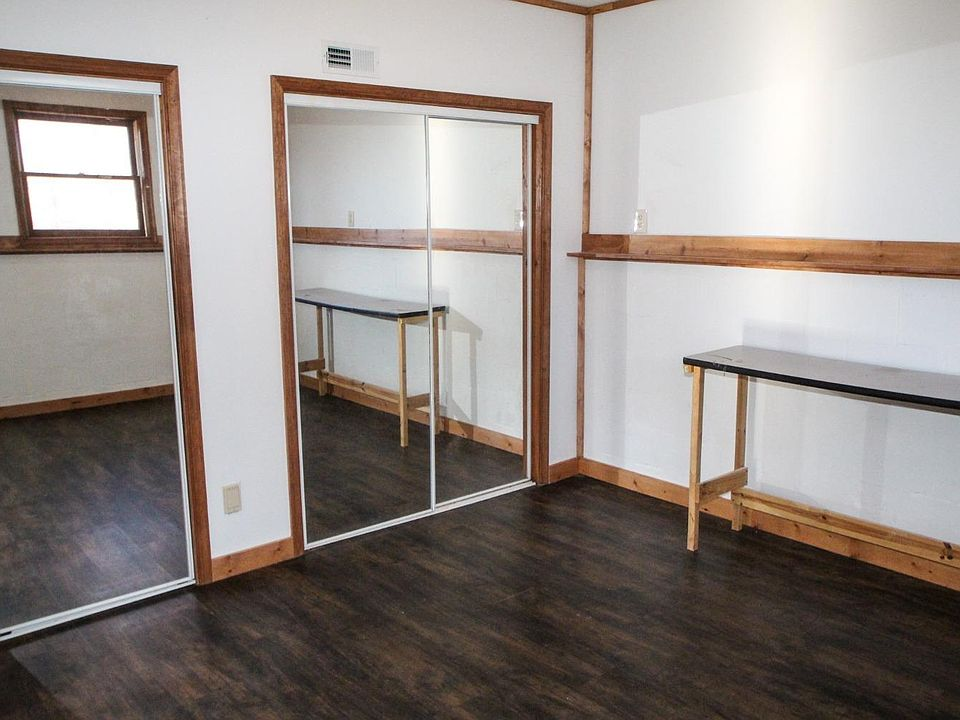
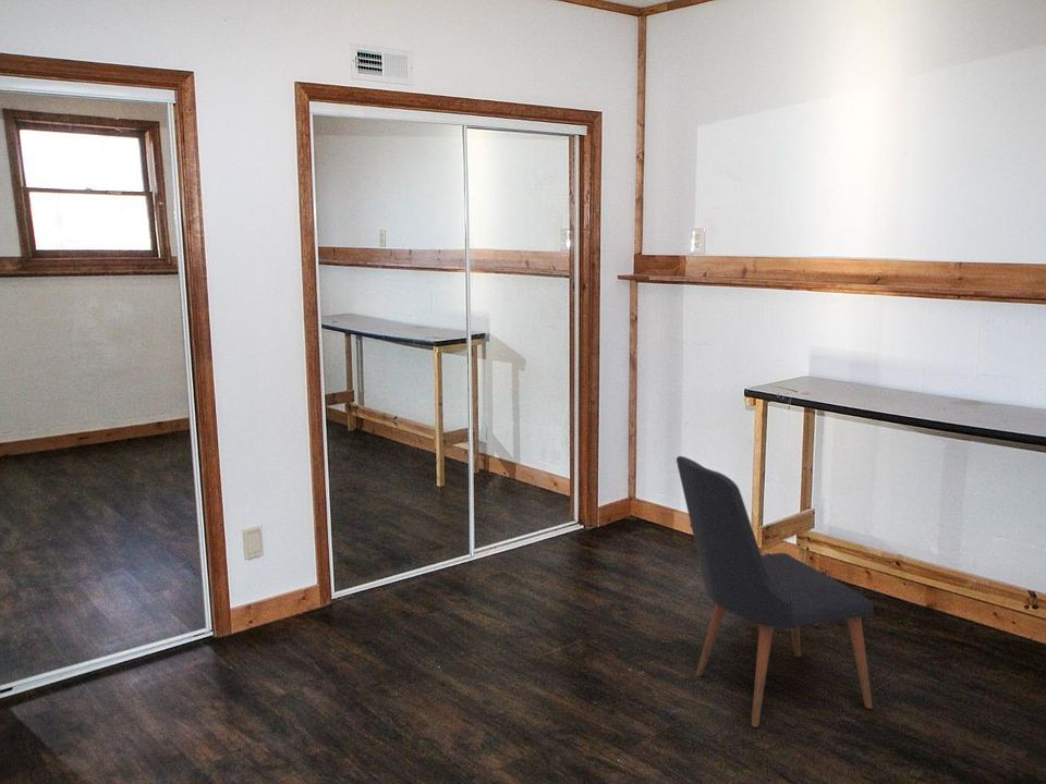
+ chair (764, 576)
